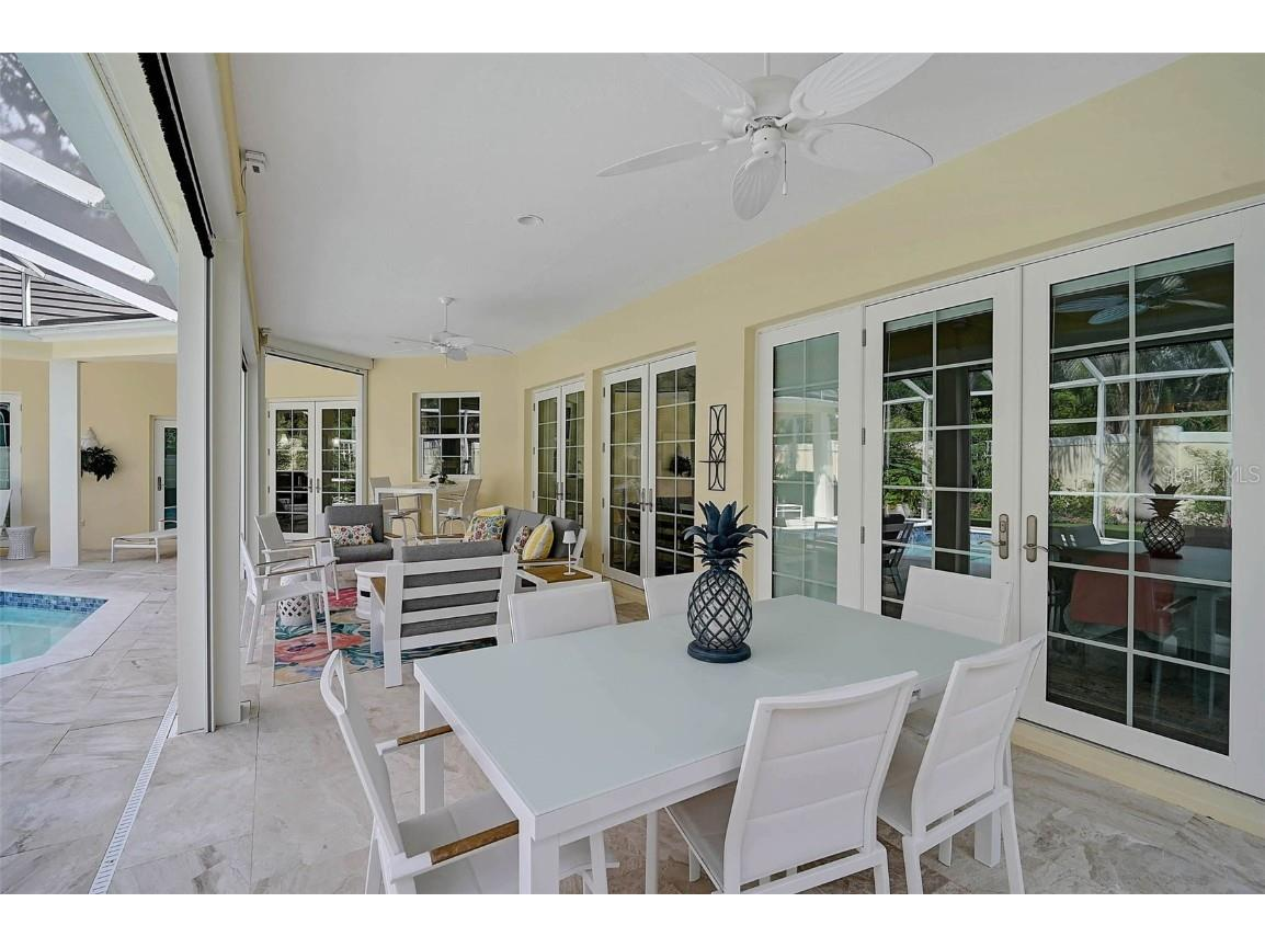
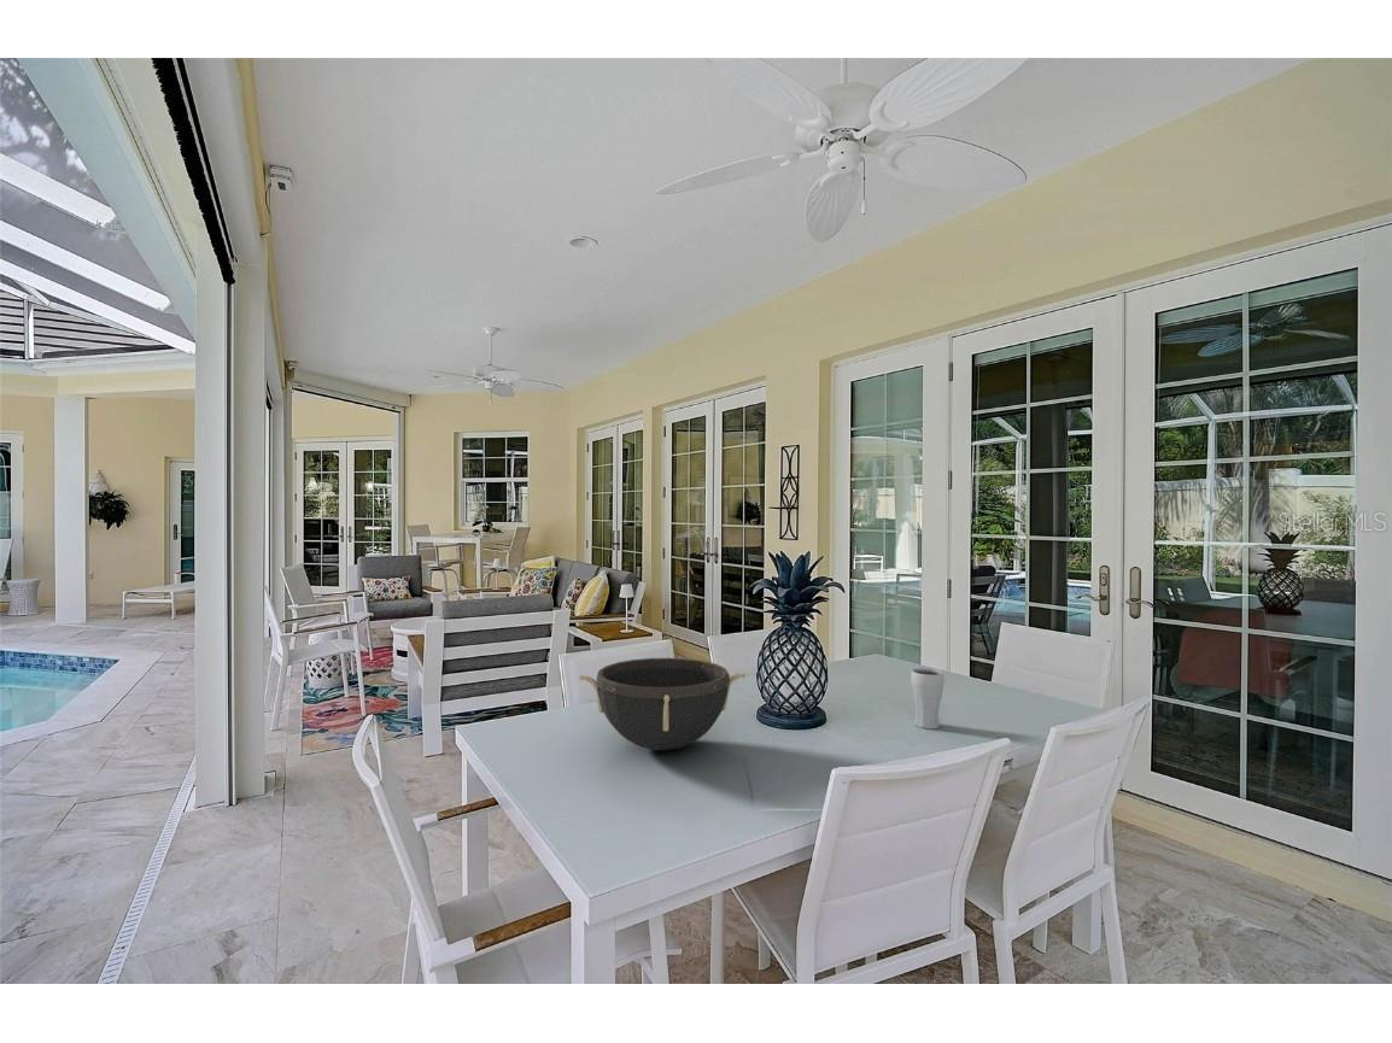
+ bowl (662, 708)
+ drinking glass (926, 698)
